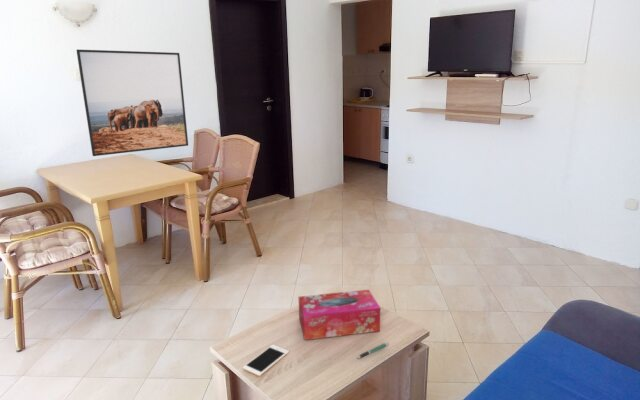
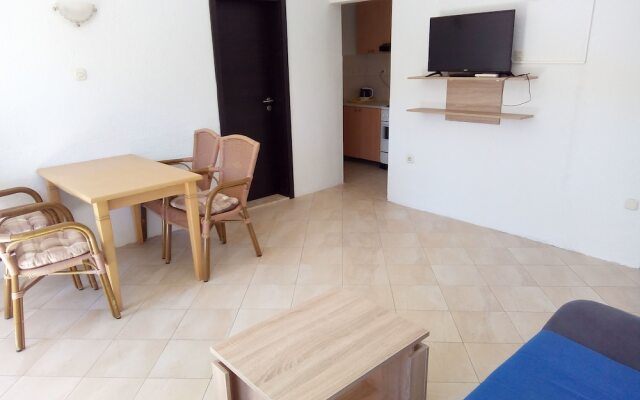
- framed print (137, 102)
- cell phone (266, 359)
- tissue box (338, 313)
- pen (372, 350)
